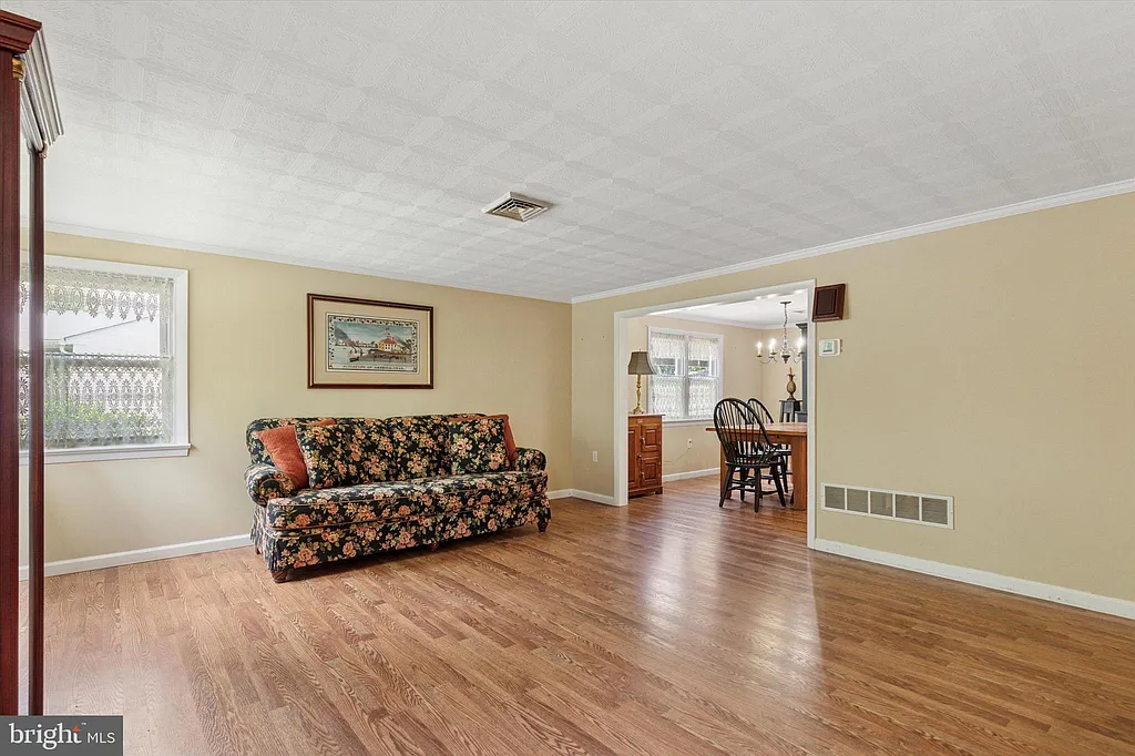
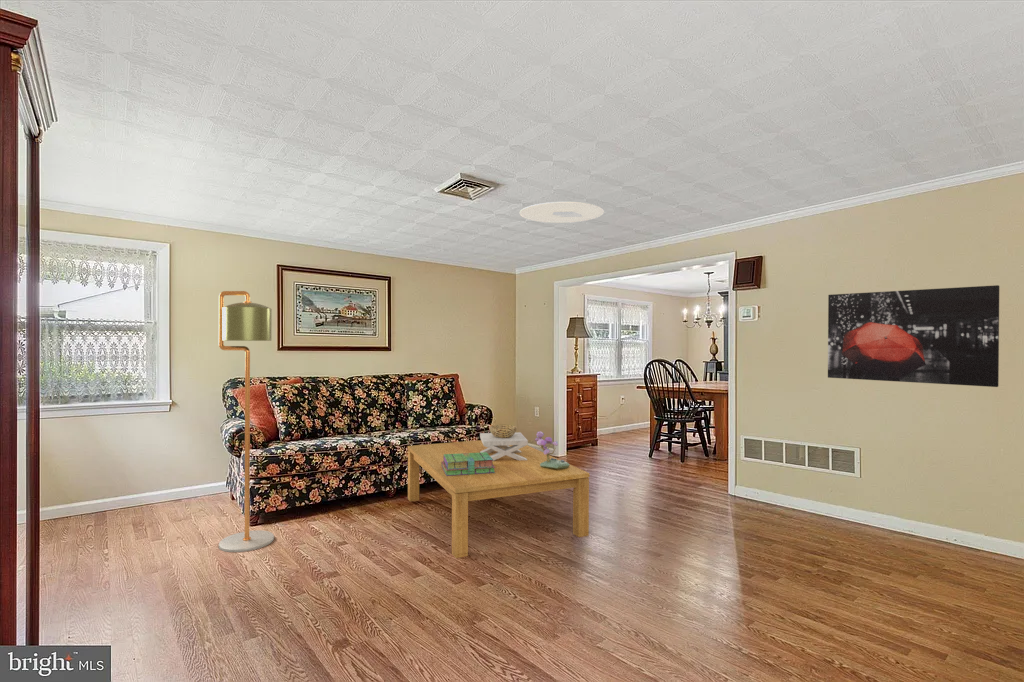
+ flowering plant (549, 450)
+ decorative bowl (503, 441)
+ floor lamp (245, 416)
+ stack of books (467, 462)
+ ceiling light (561, 209)
+ coffee table (488, 487)
+ wall art (905, 336)
